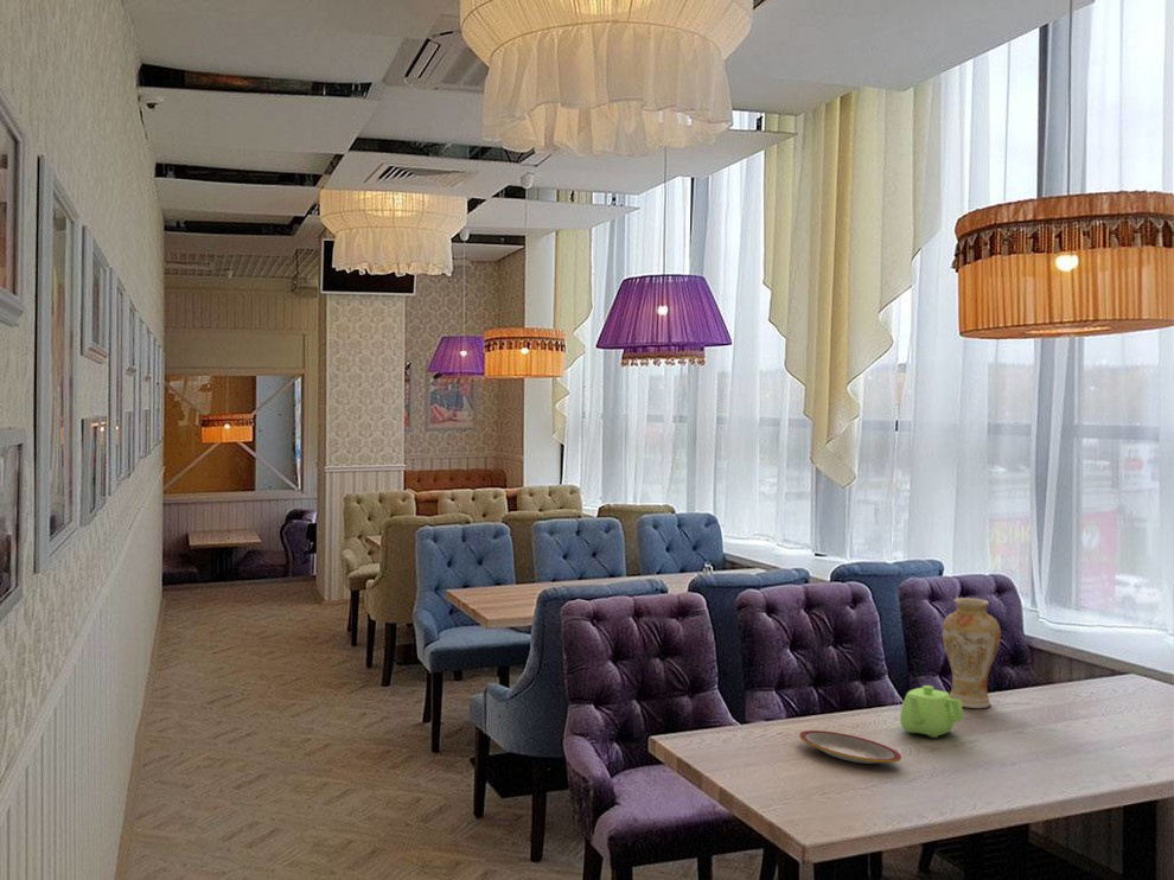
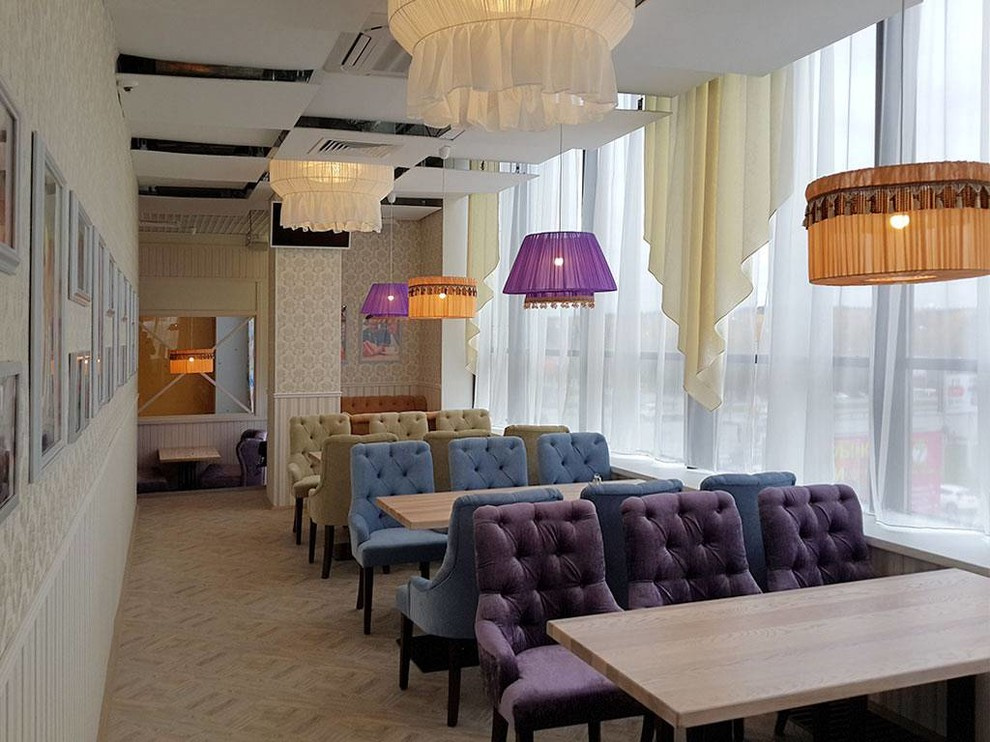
- plate (848, 750)
- vase (970, 651)
- teapot (929, 712)
